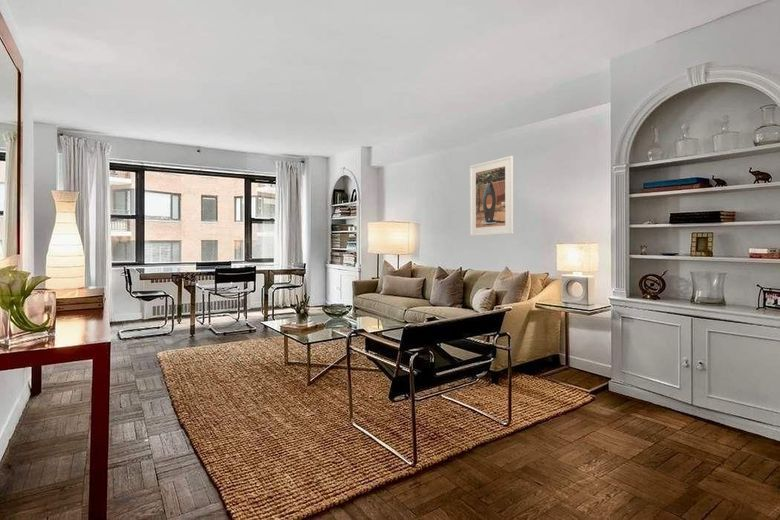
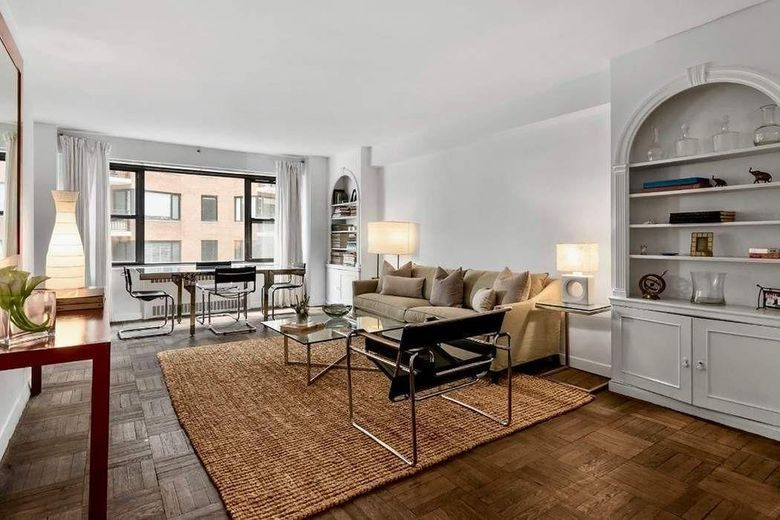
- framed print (490, 198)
